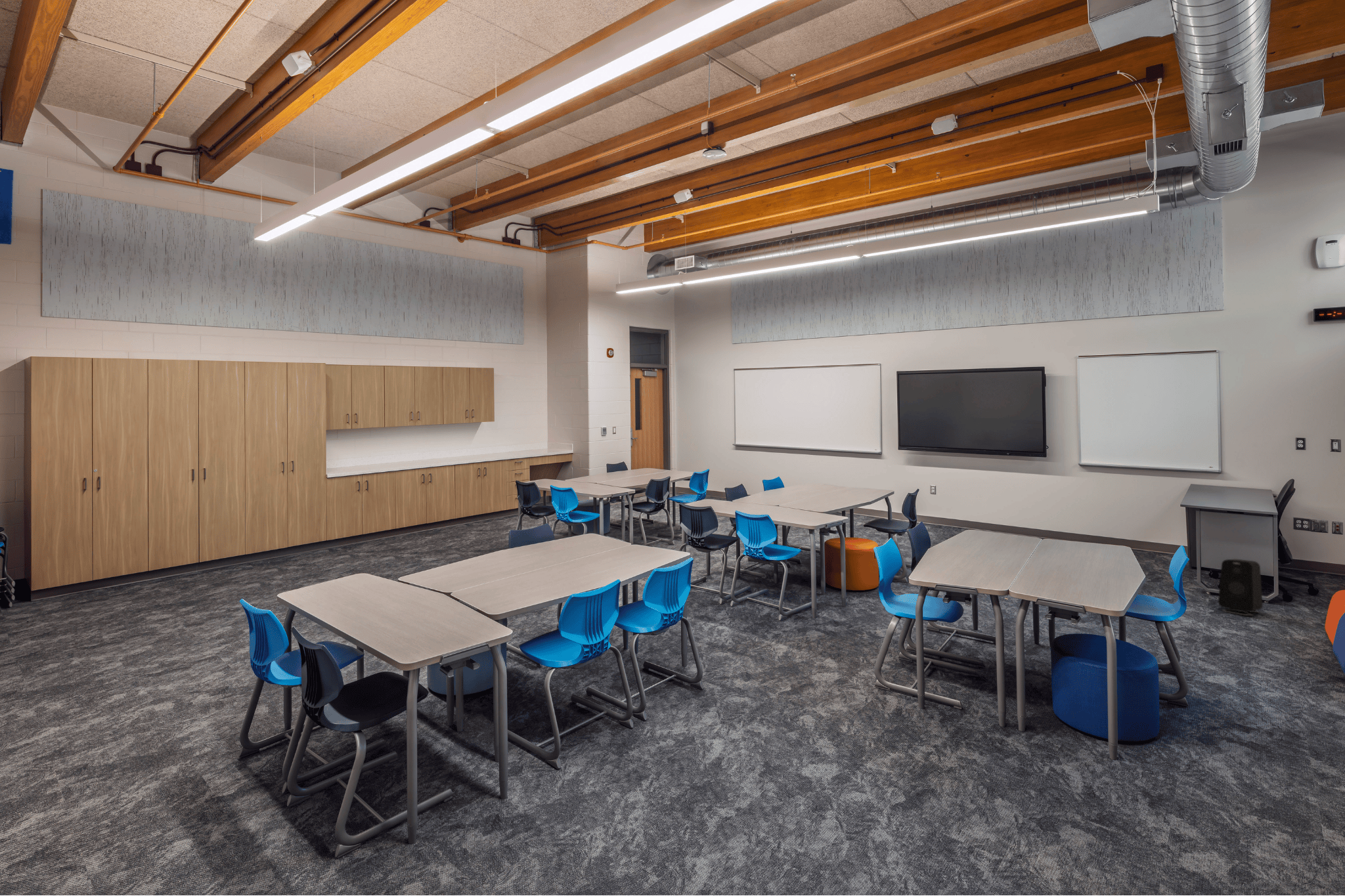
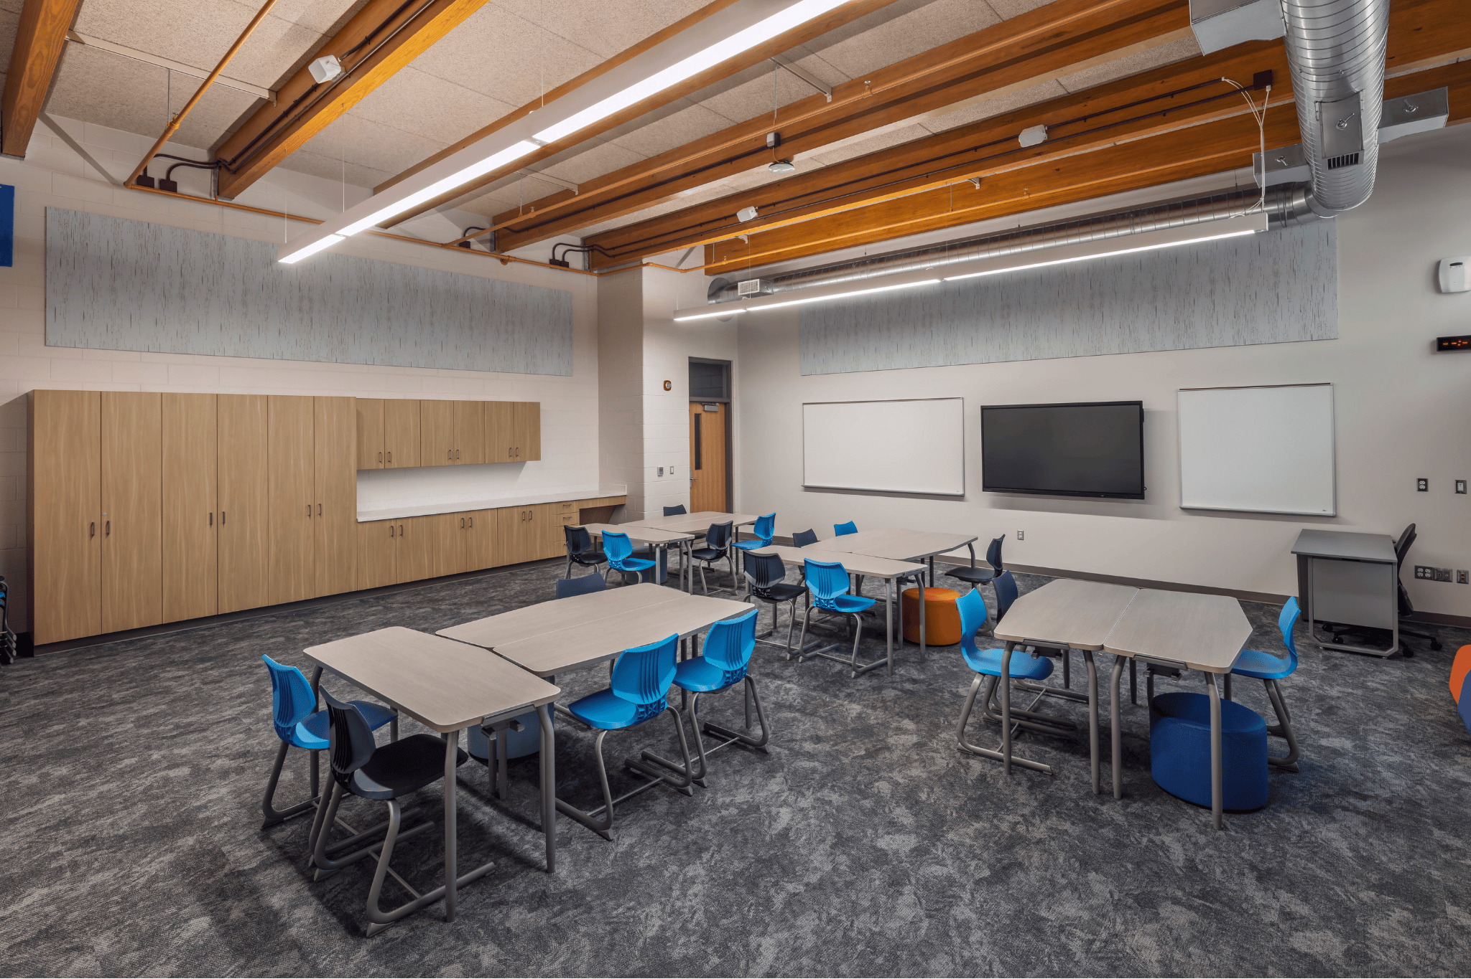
- speaker (1240, 586)
